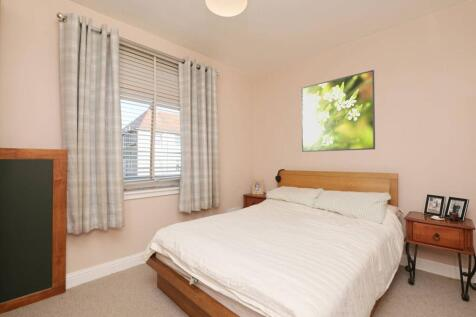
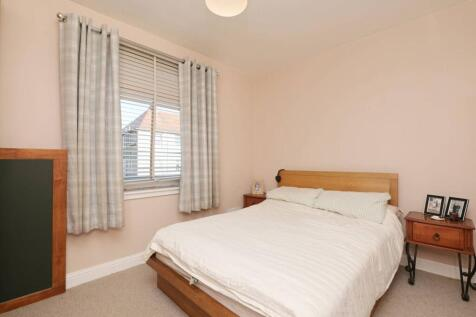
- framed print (334, 115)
